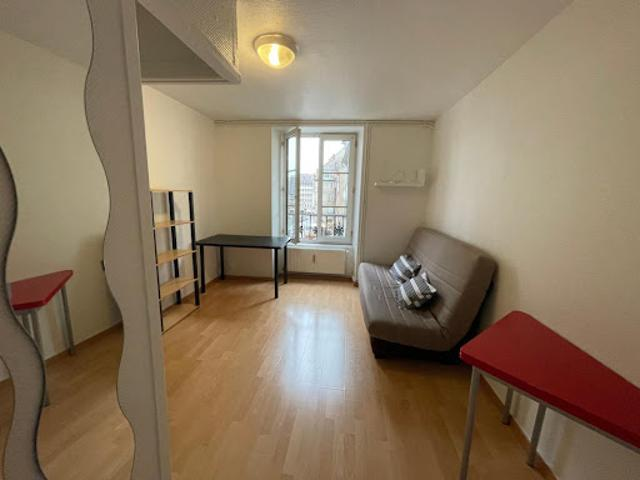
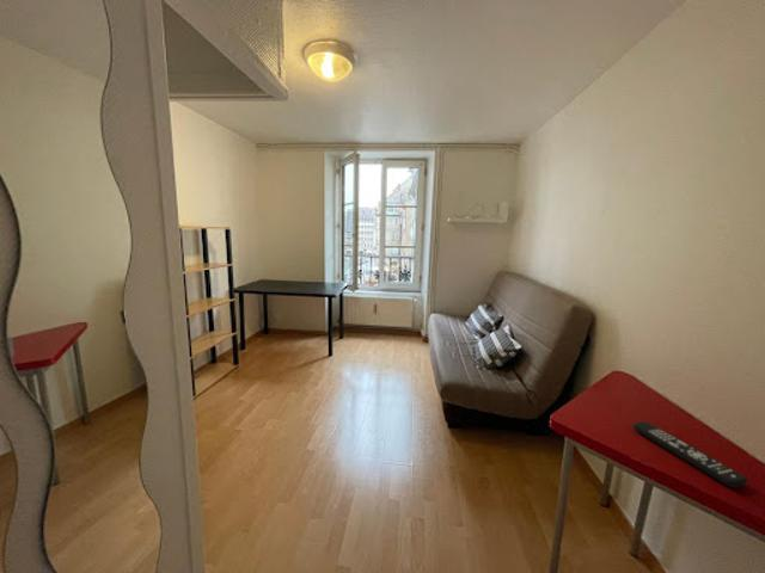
+ remote control (683, 450)
